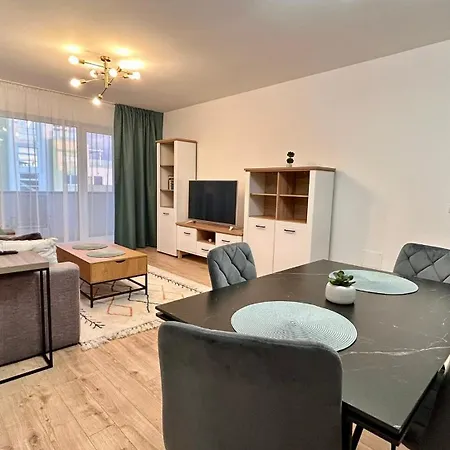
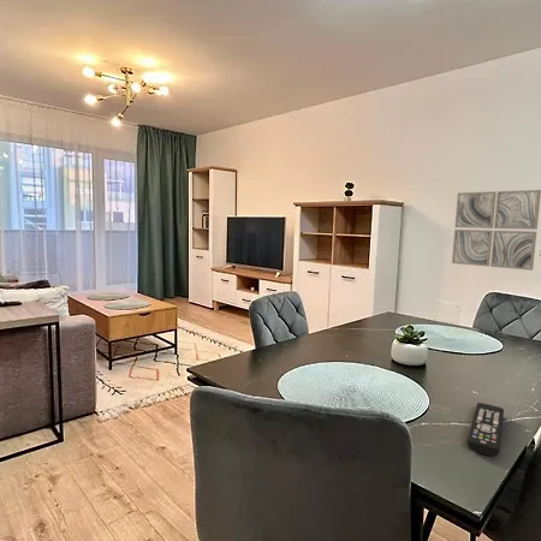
+ remote control (486, 427)
+ wall art (492, 227)
